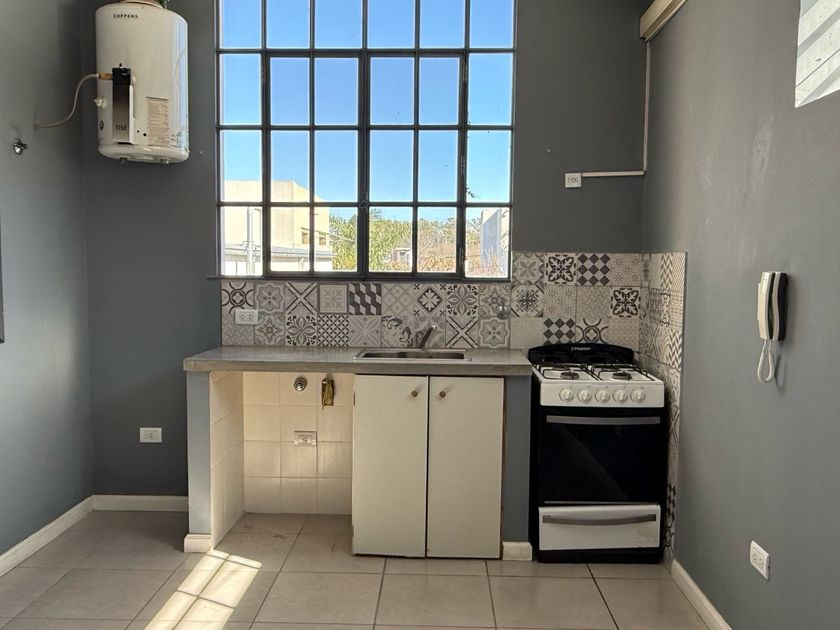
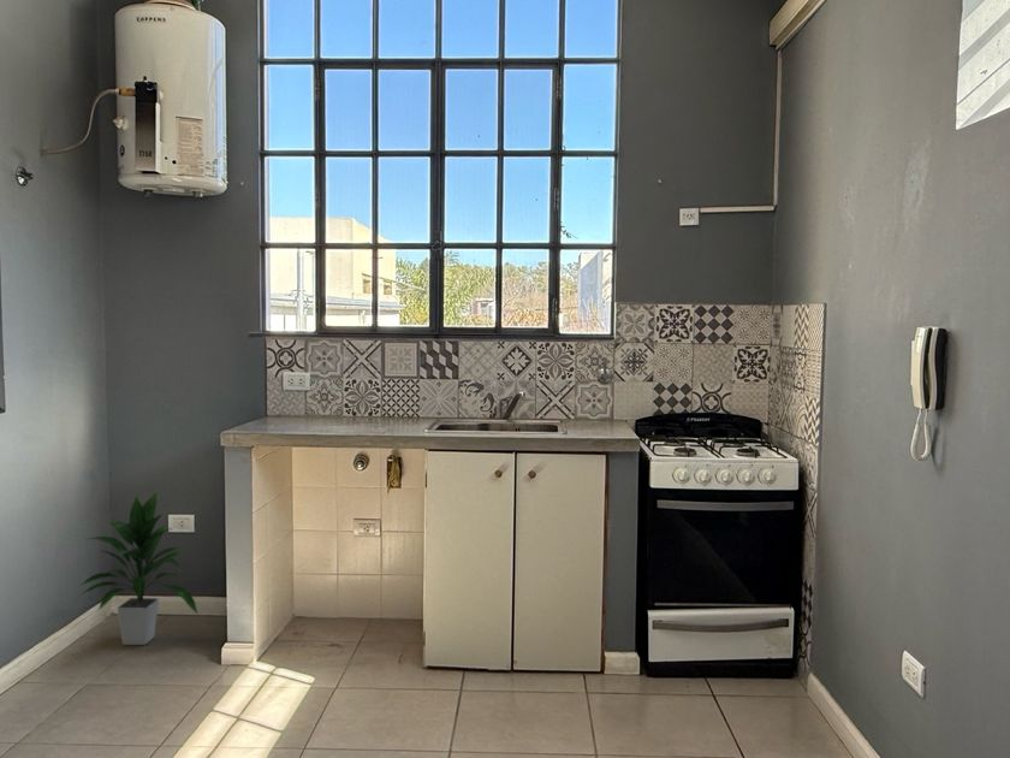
+ indoor plant (141, 570)
